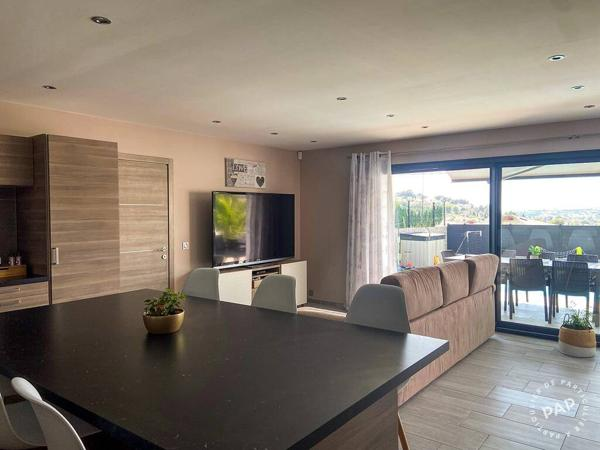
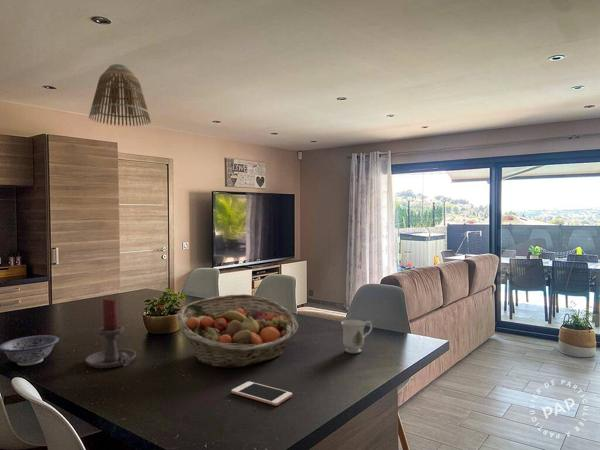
+ candle holder (113, 330)
+ lamp shade (119, 93)
+ cell phone (261, 392)
+ fruit basket (239, 328)
+ mug (357, 336)
+ bowl (30, 352)
